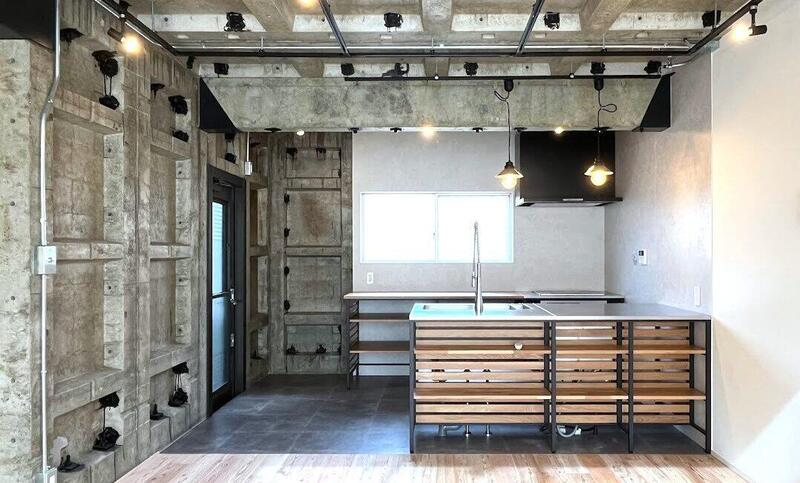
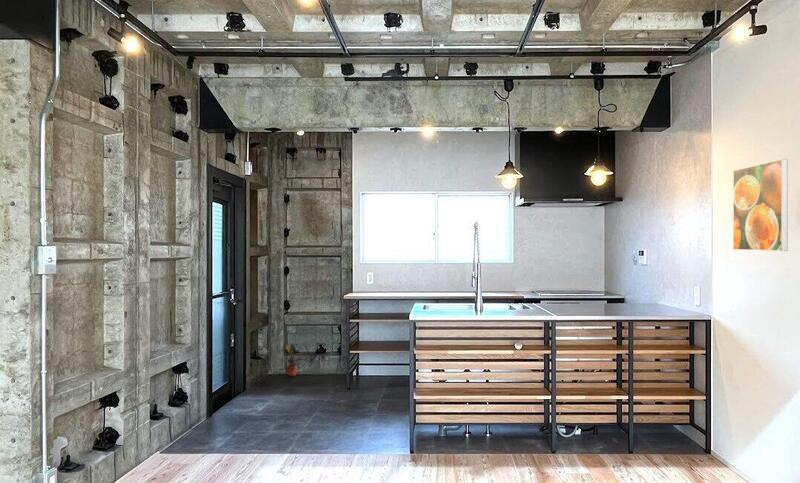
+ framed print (758, 207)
+ potted plant (291, 360)
